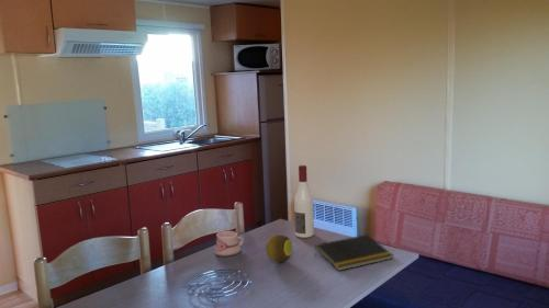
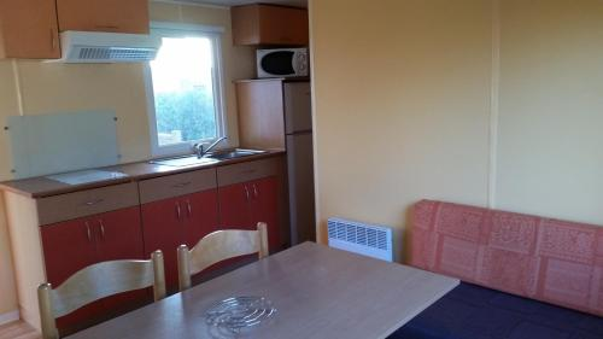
- fruit (279, 248)
- alcohol (303, 201)
- mug (229, 242)
- notepad (354, 251)
